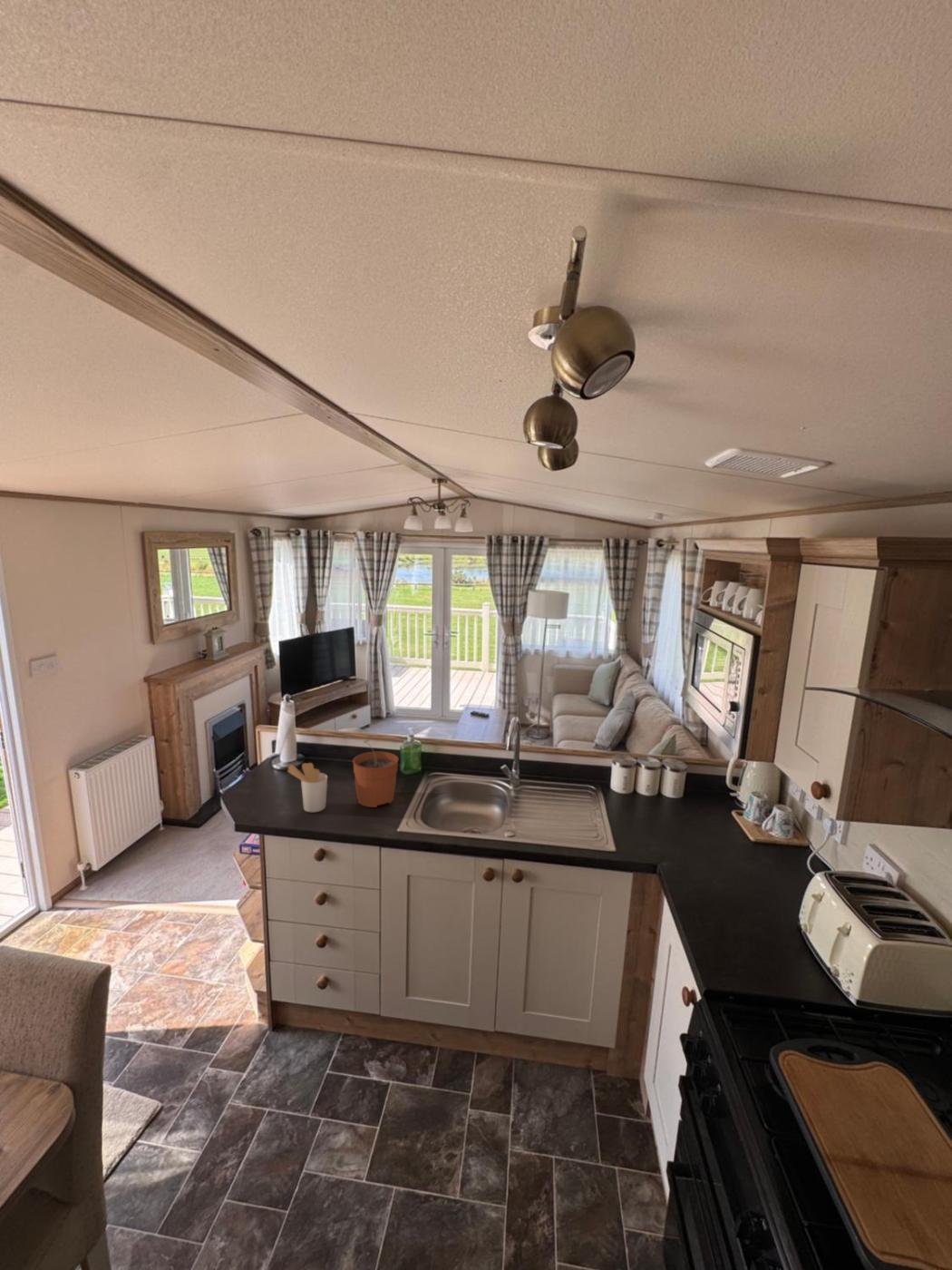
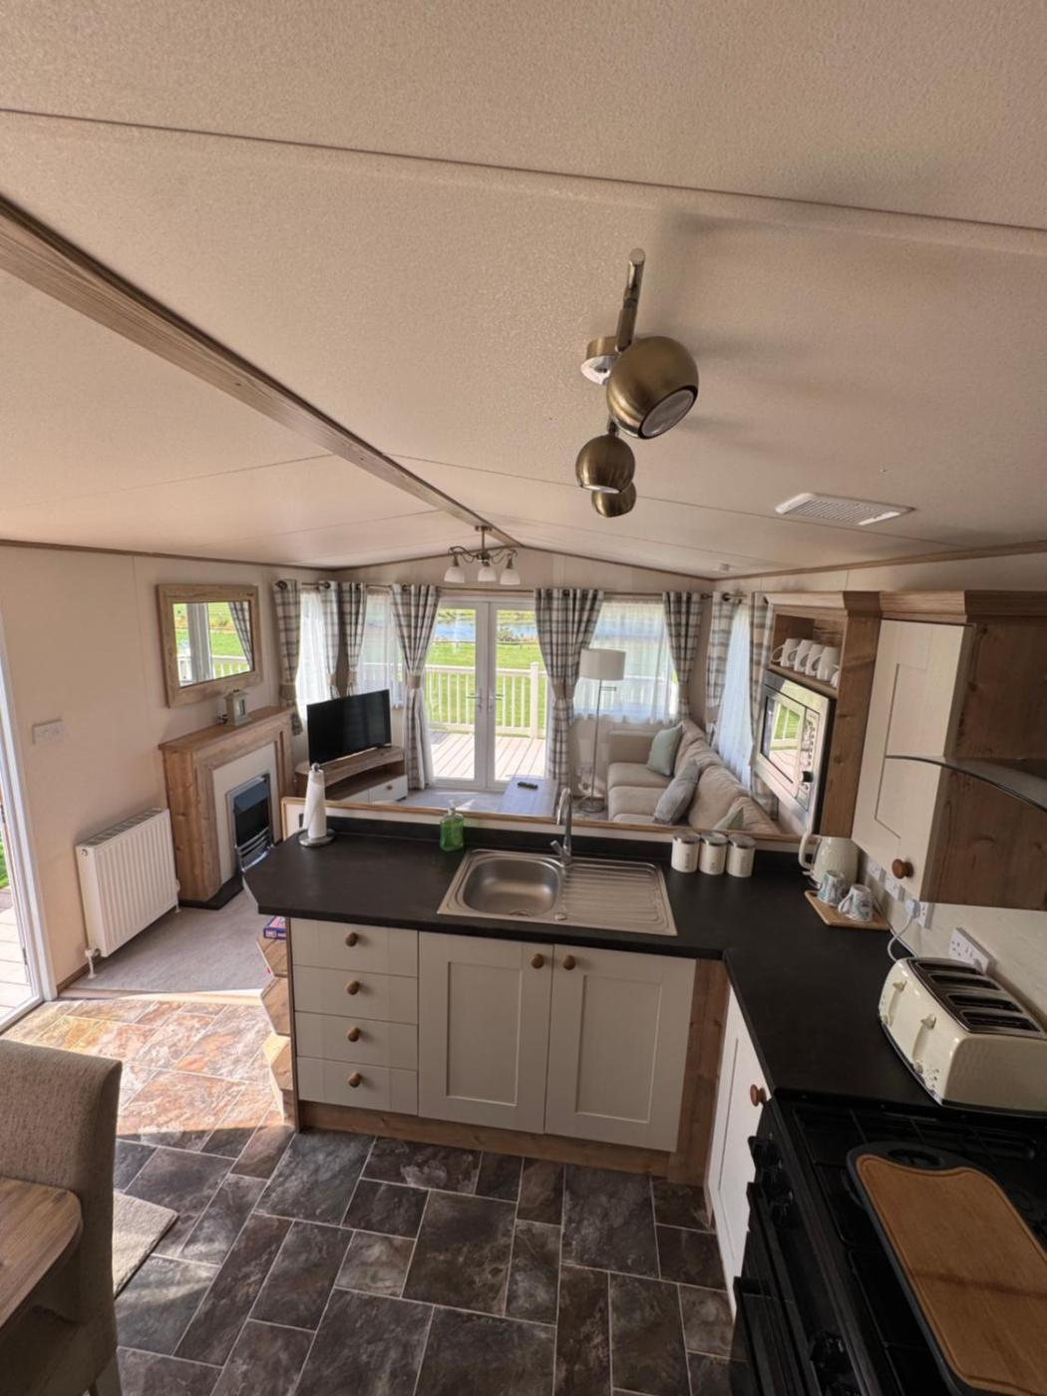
- utensil holder (307, 786)
- plant pot (375, 769)
